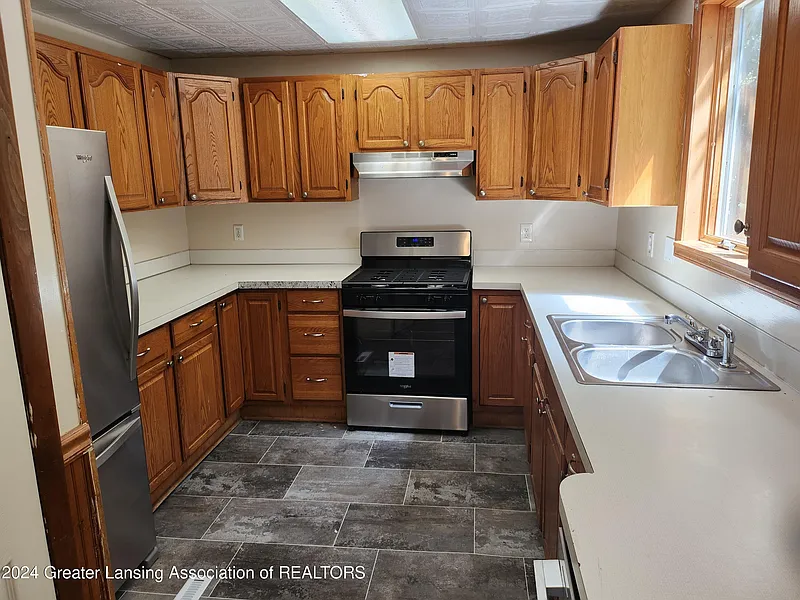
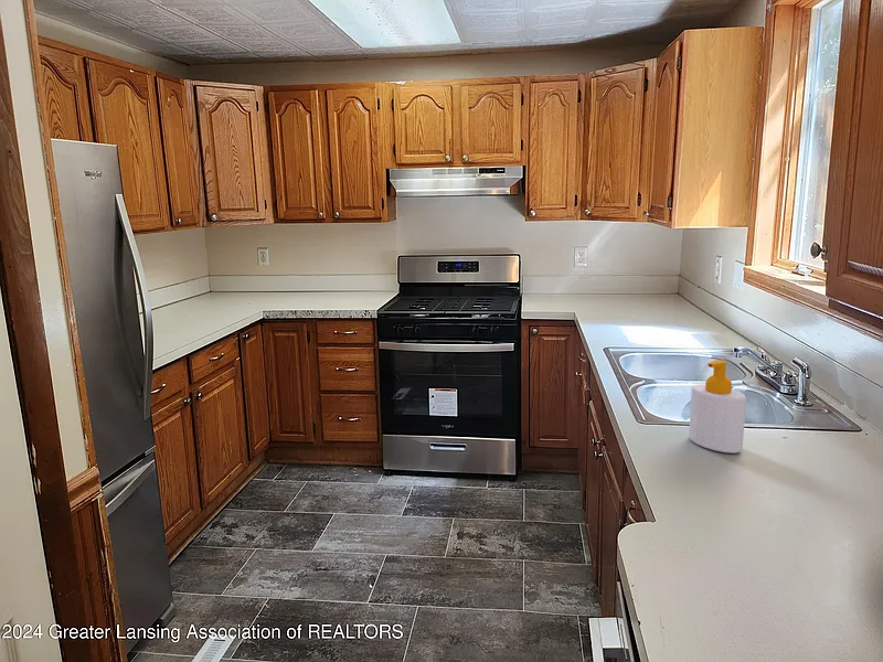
+ soap bottle (716, 403)
